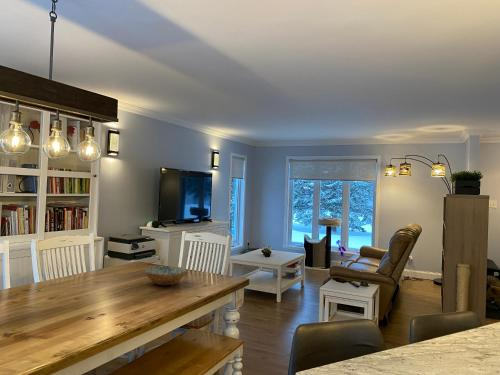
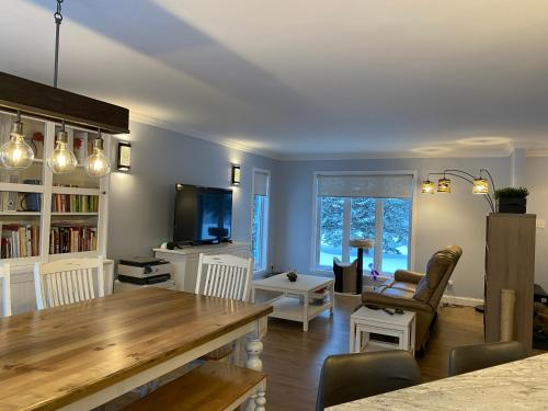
- bowl (165, 276)
